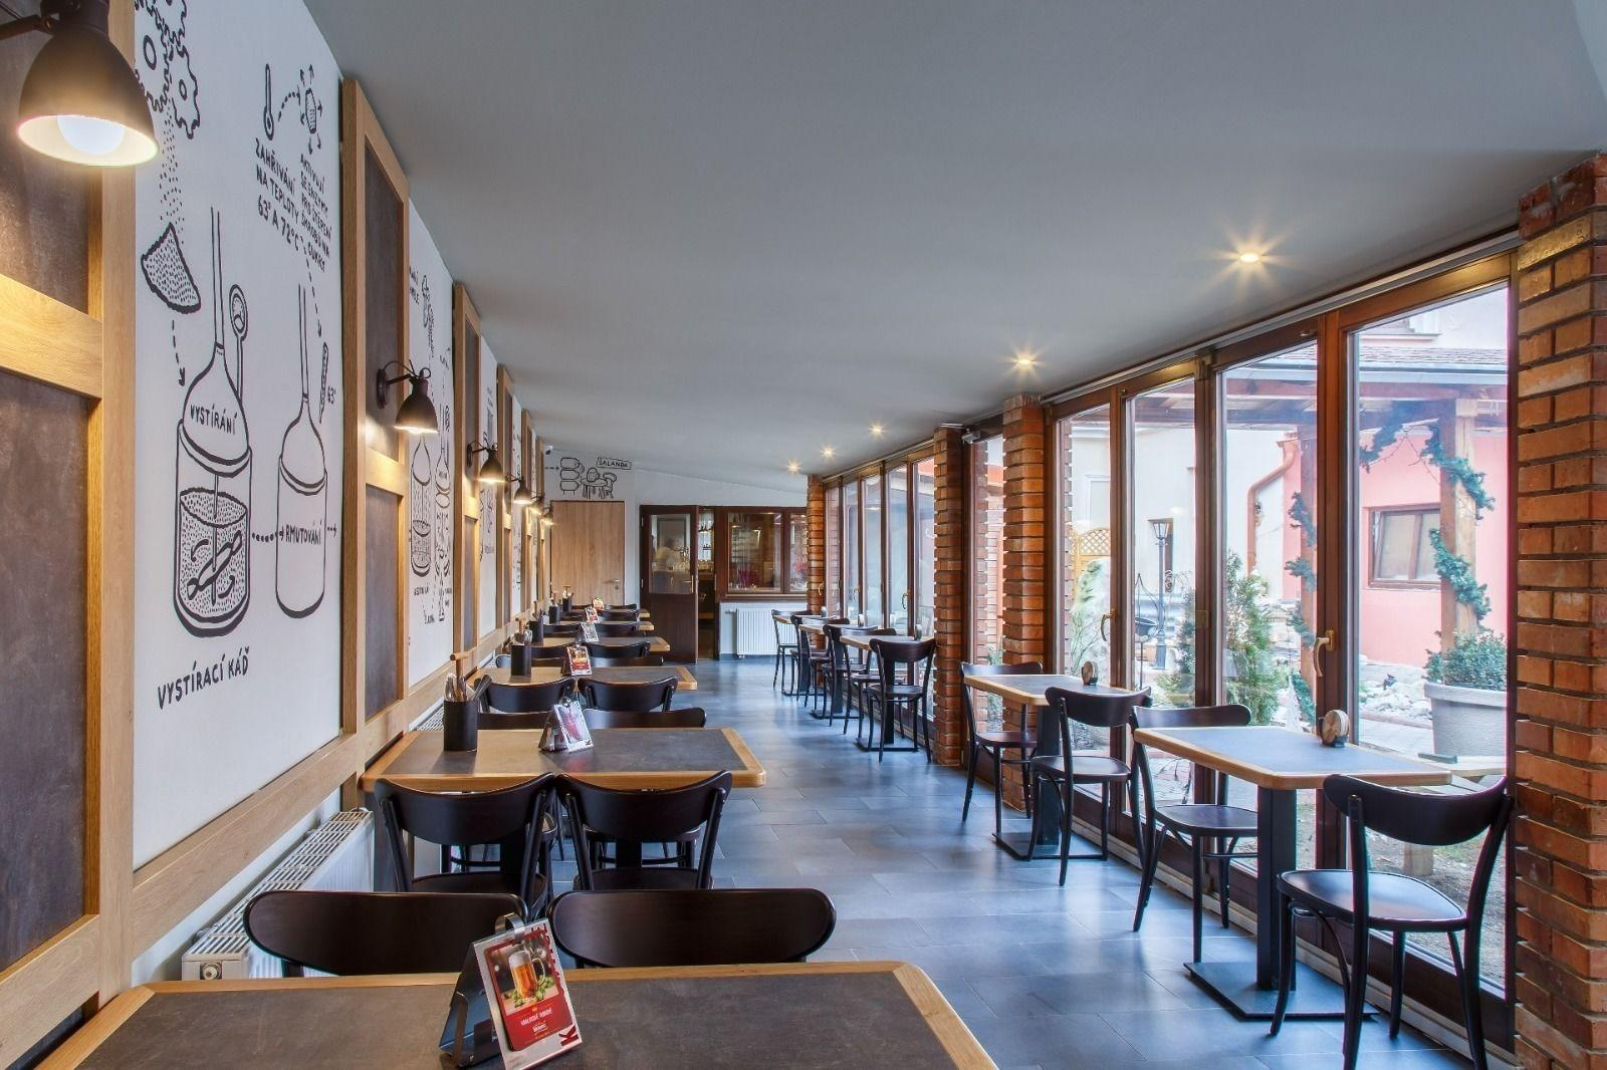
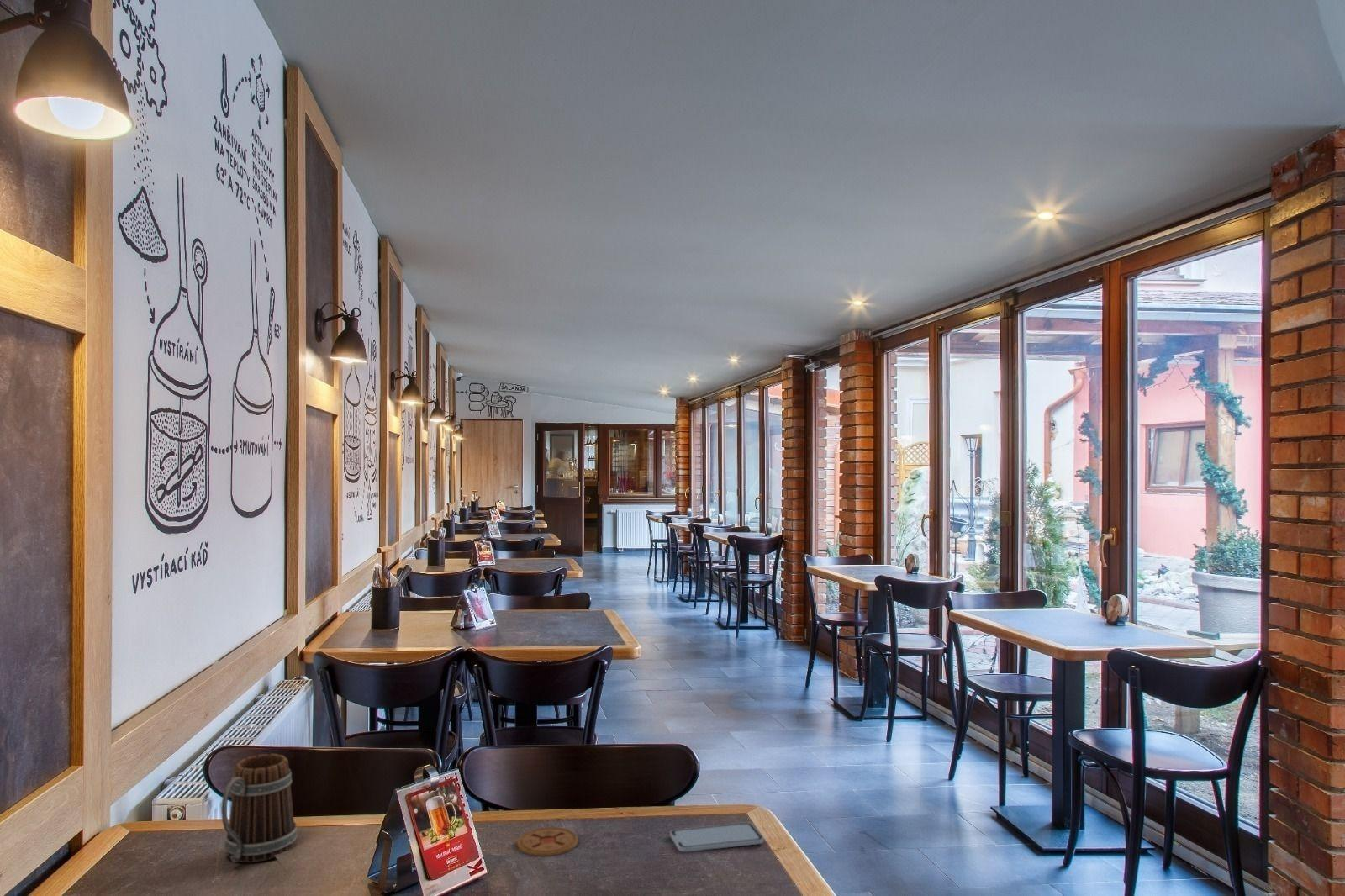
+ beer mug (253, 810)
+ coaster (547, 841)
+ smartphone (716, 836)
